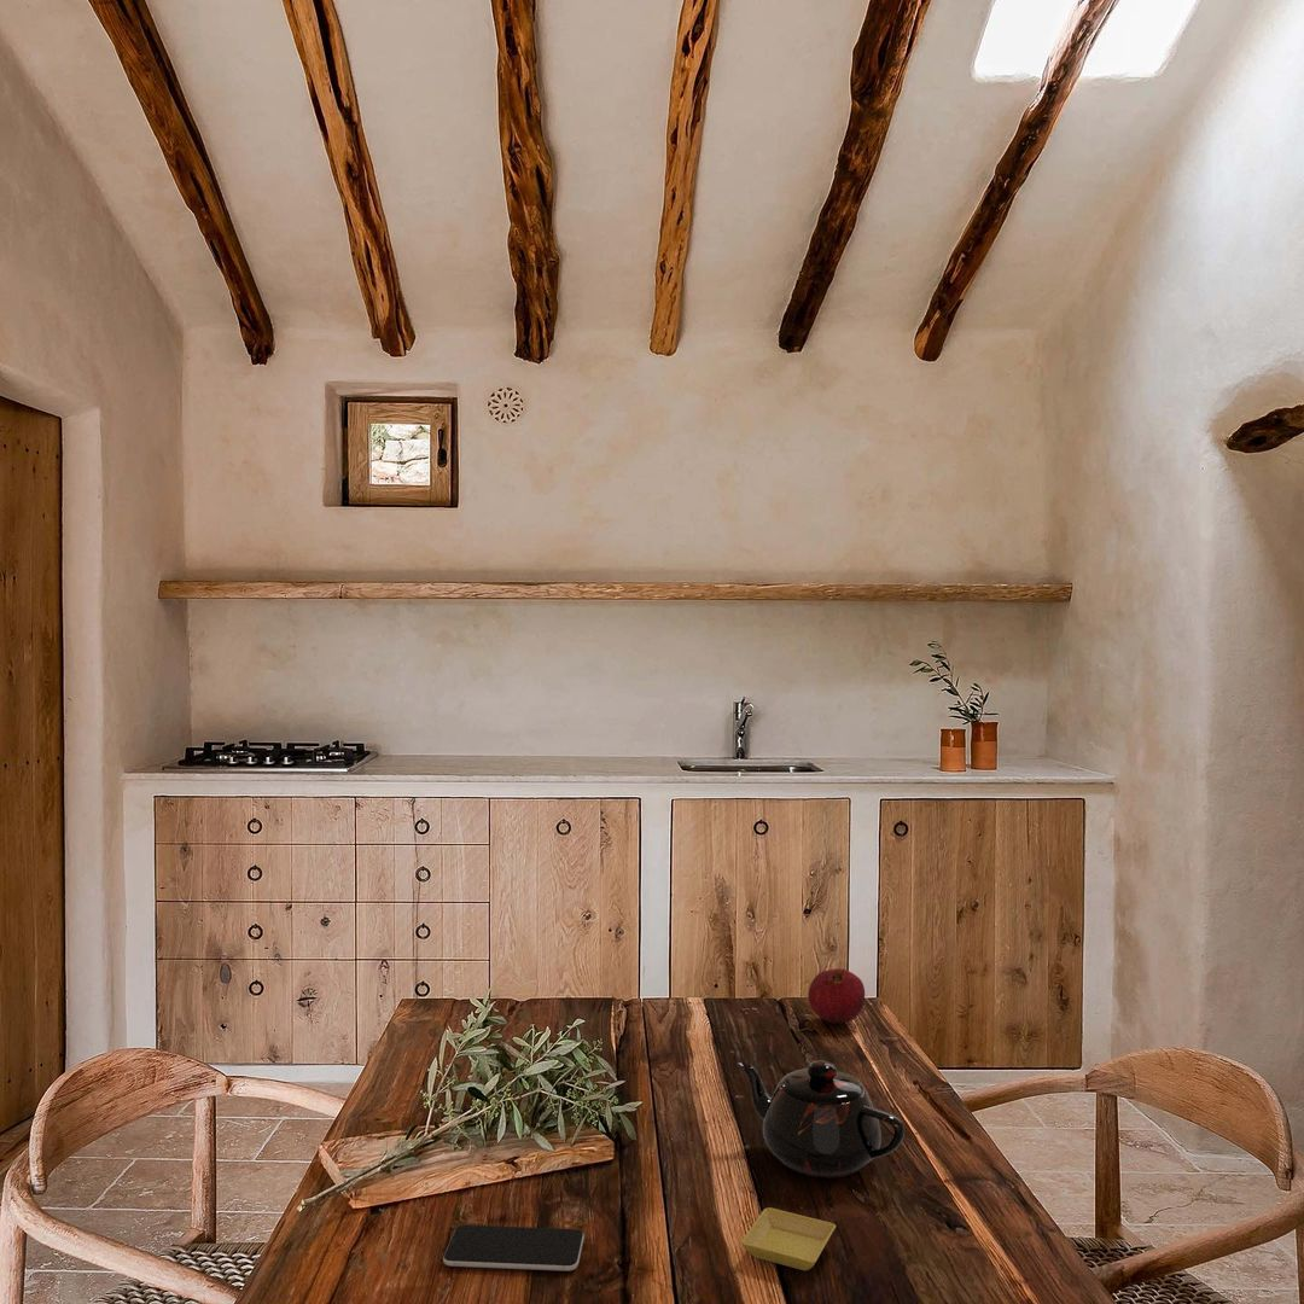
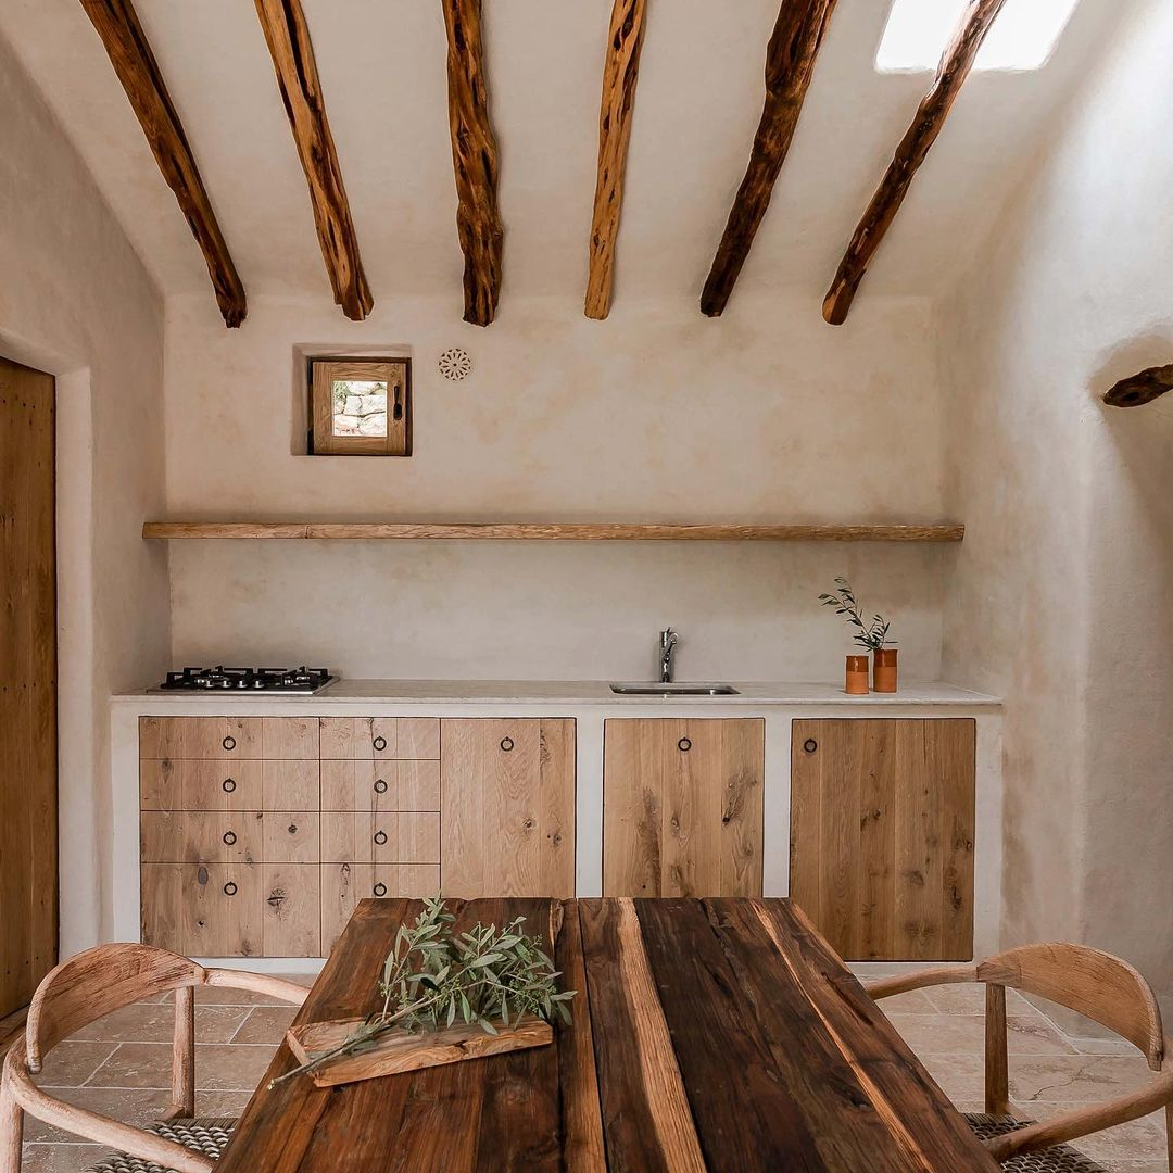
- fruit (836, 994)
- saucer (788, 1241)
- smartphone (514, 1247)
- teapot (815, 1108)
